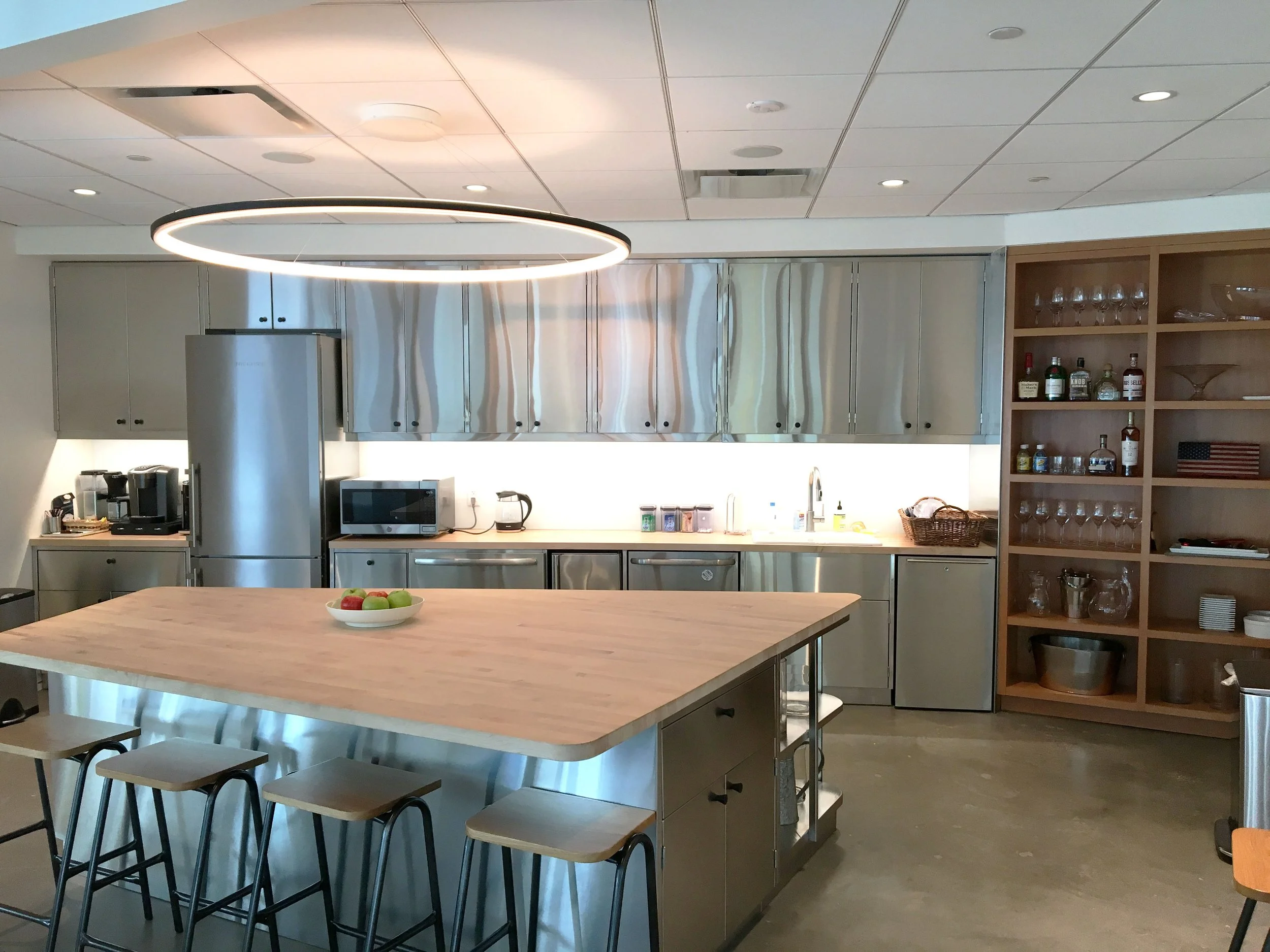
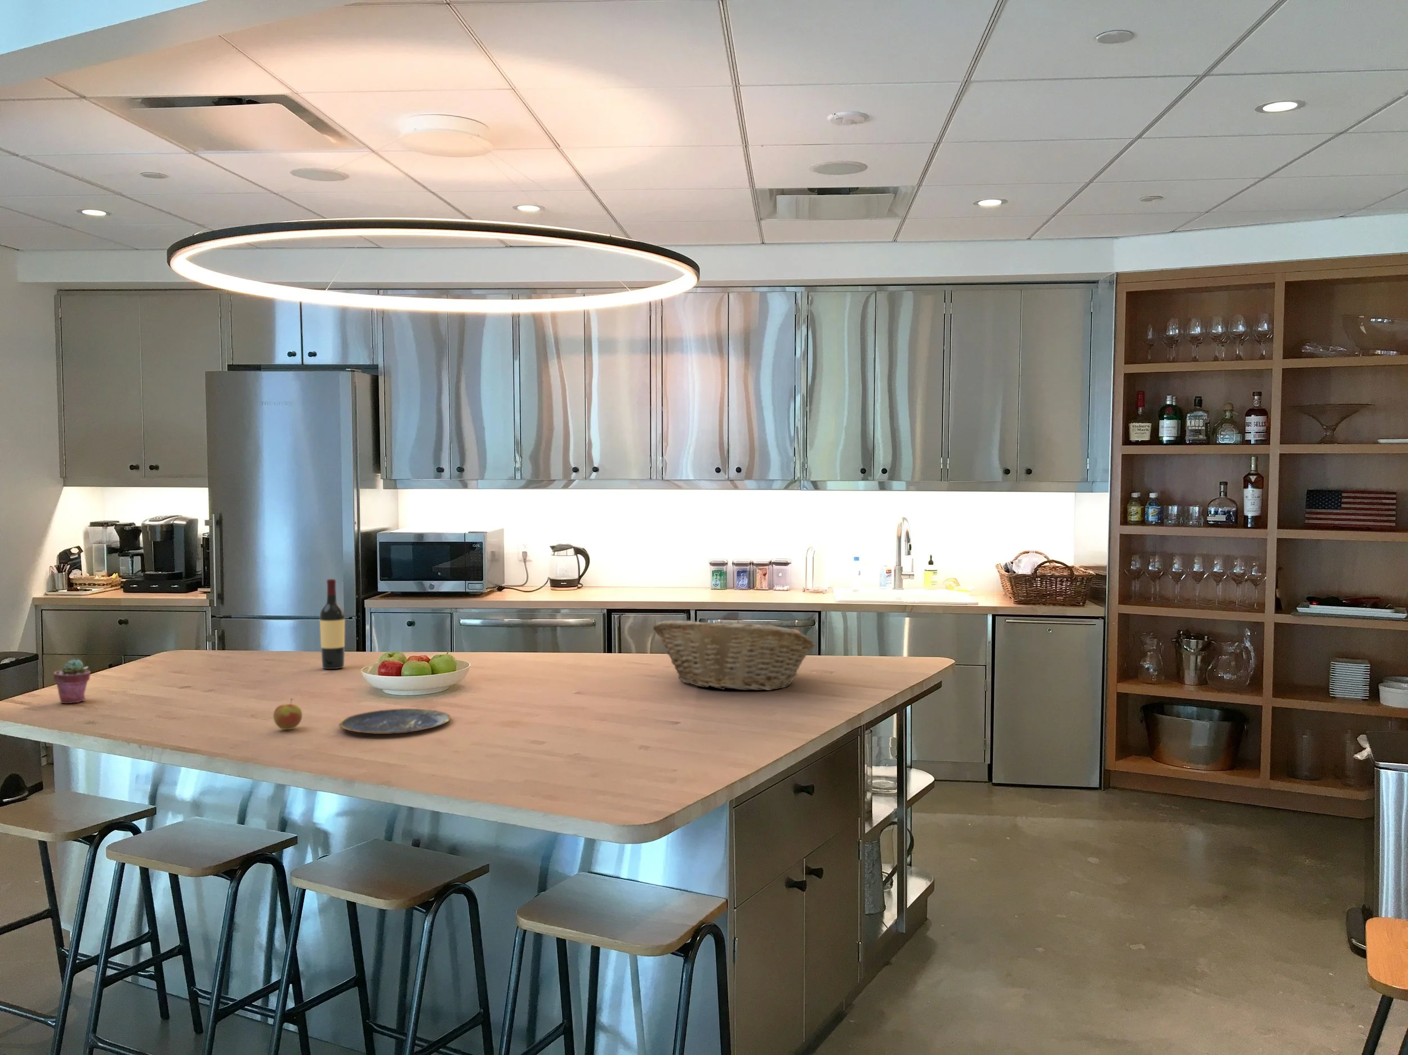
+ fruit basket (733, 648)
+ wine bottle (333, 623)
+ plate (396, 721)
+ potted succulent (72, 680)
+ apple (288, 714)
